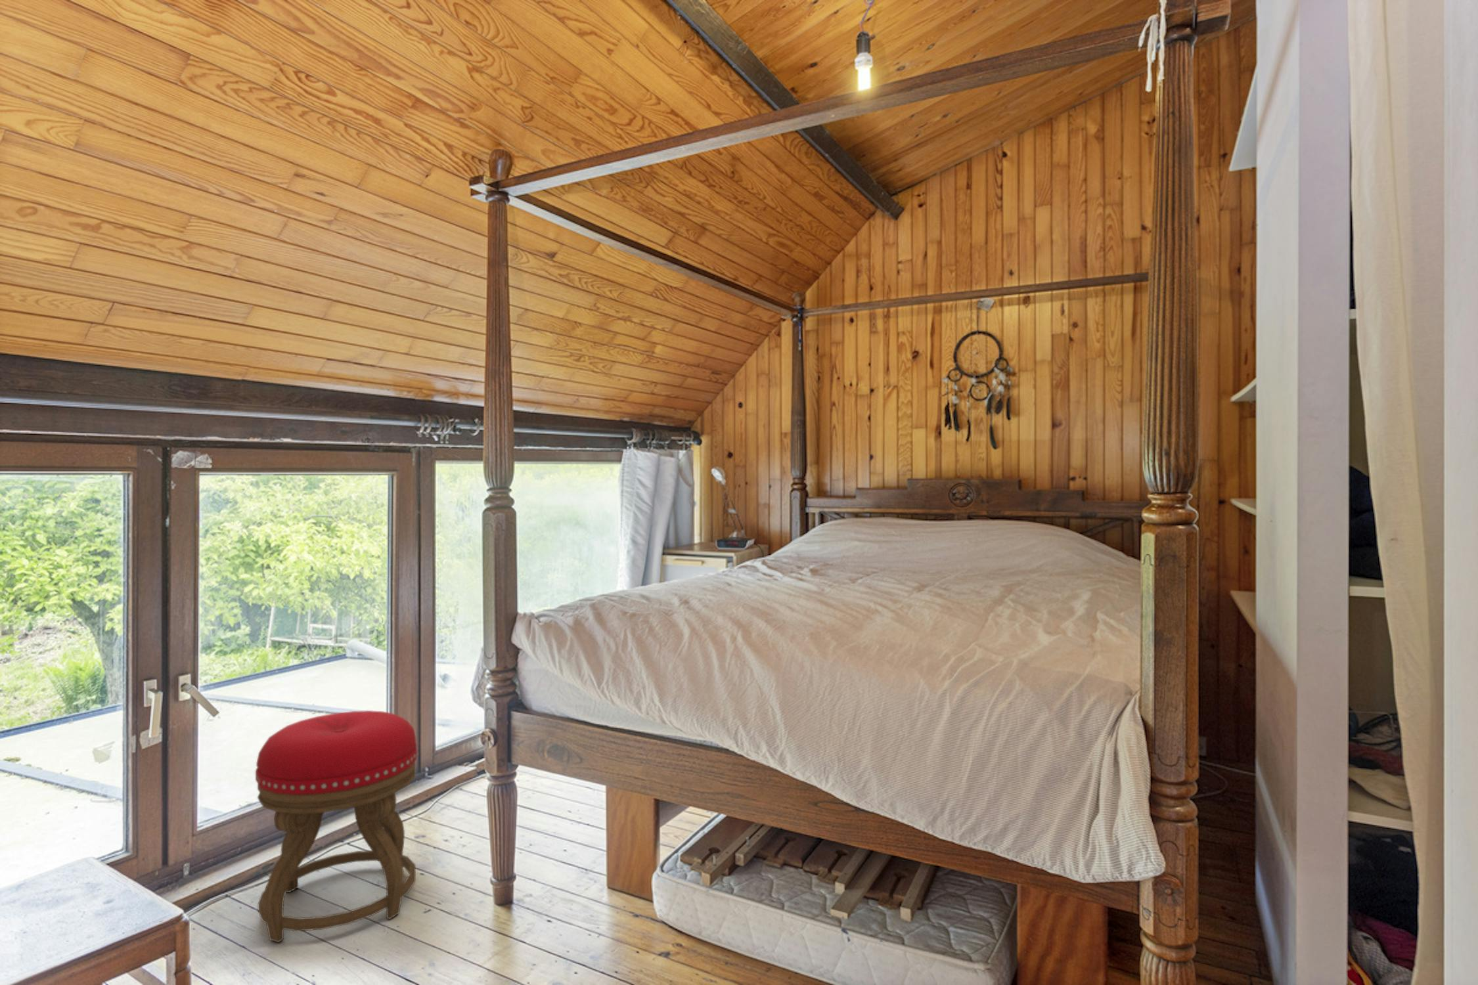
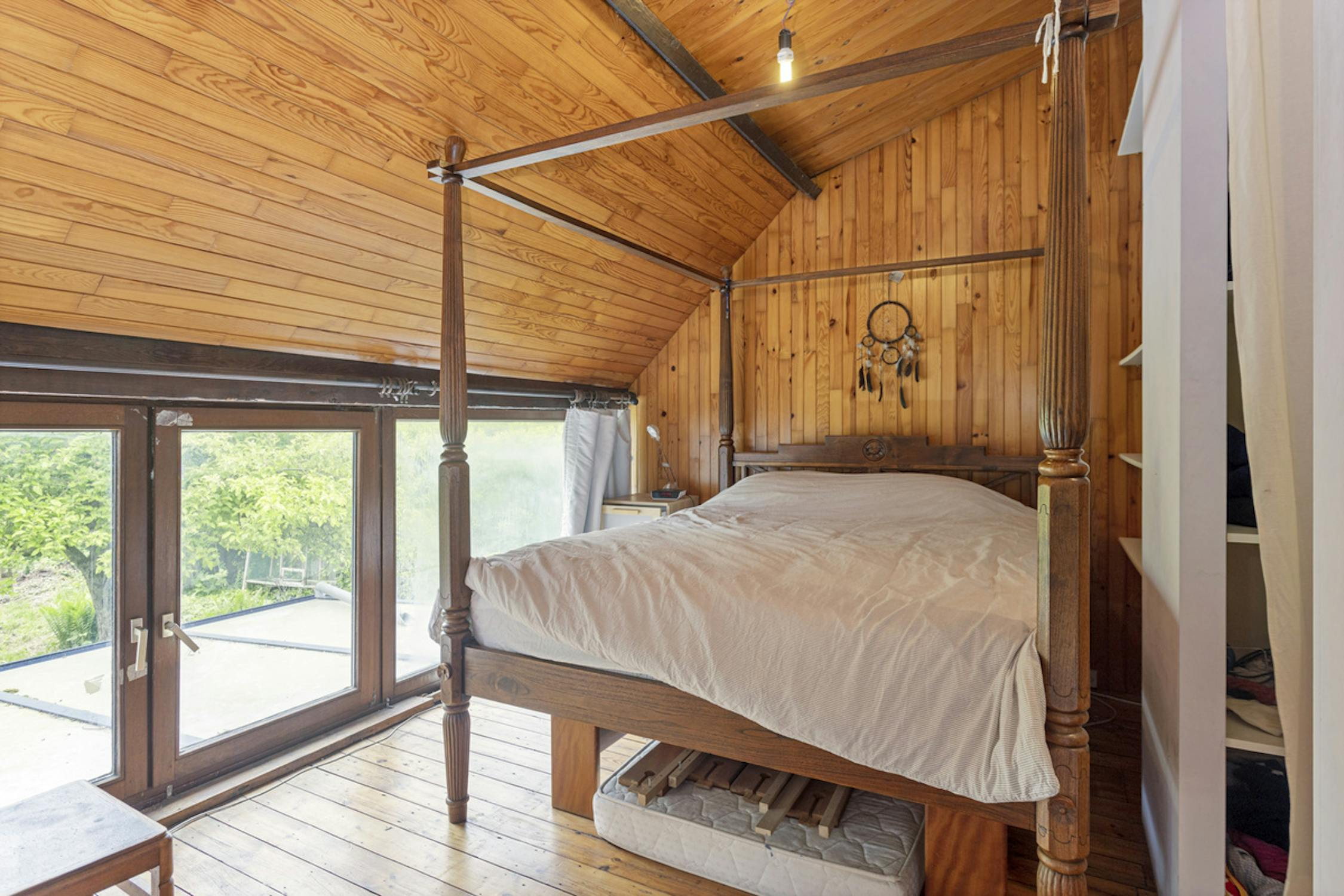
- stool (339, 810)
